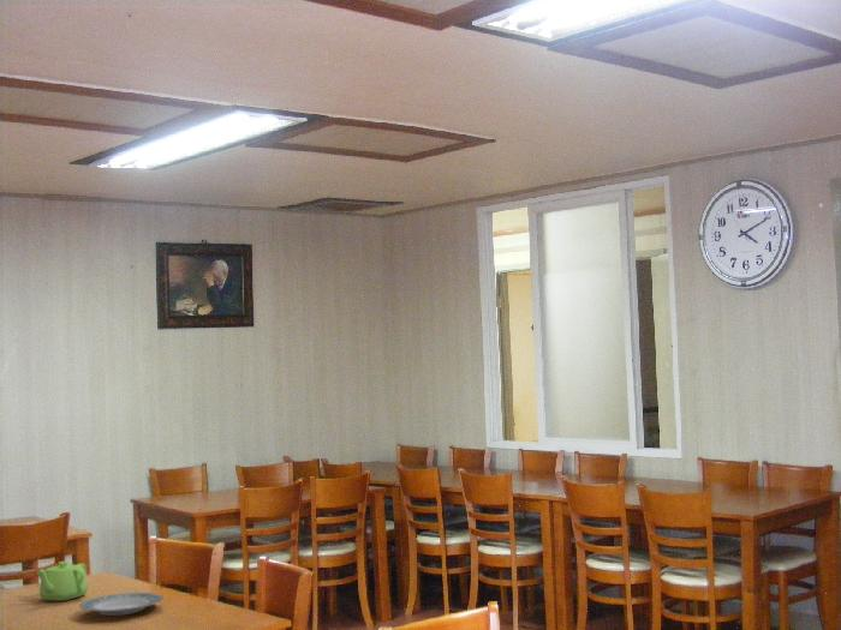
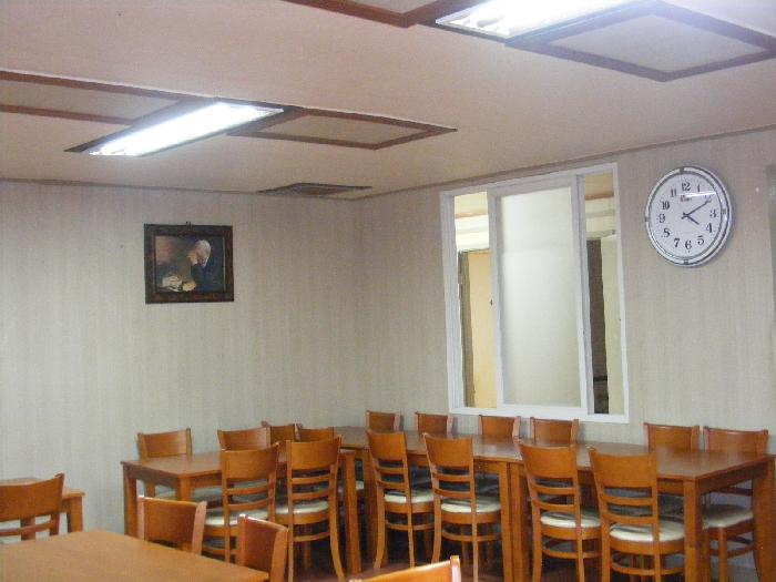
- teapot (62, 580)
- plate (121, 606)
